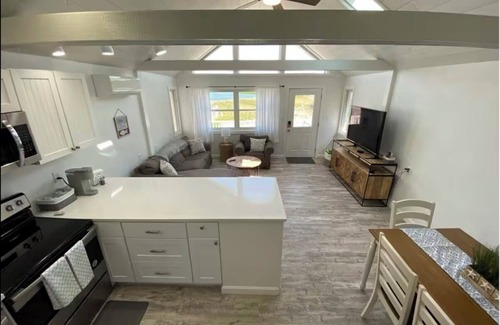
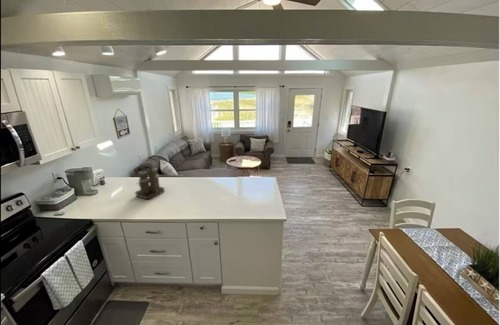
+ coffee maker (148, 178)
